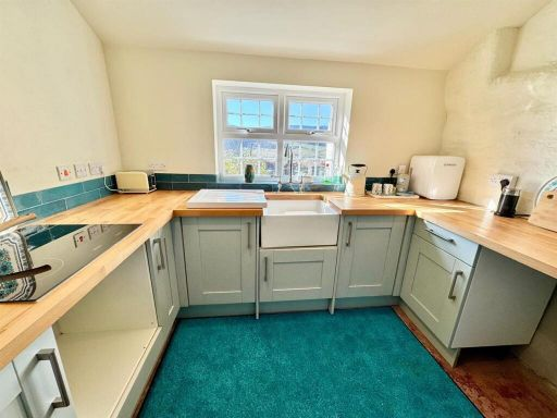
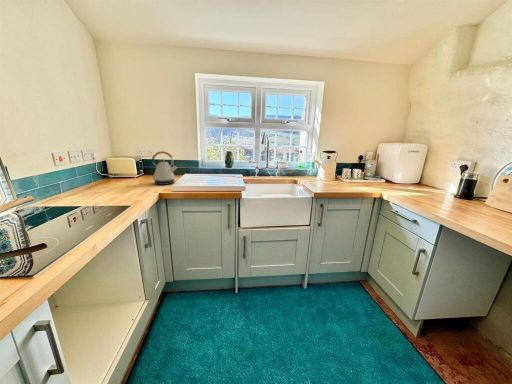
+ kettle (164, 167)
